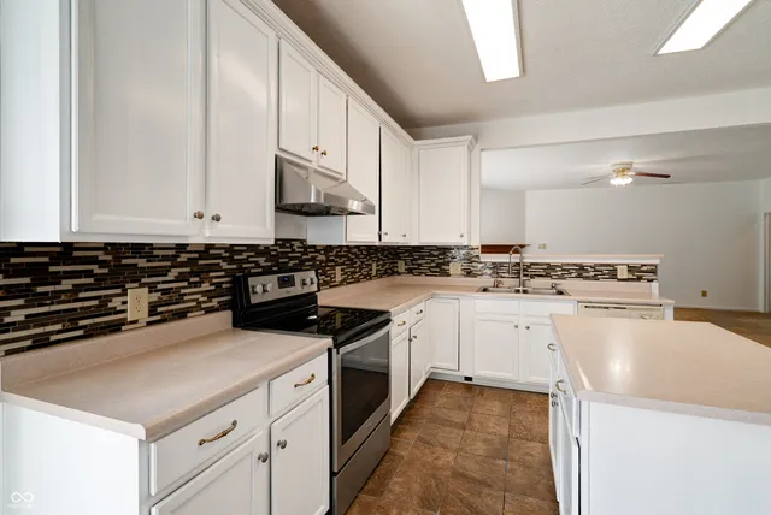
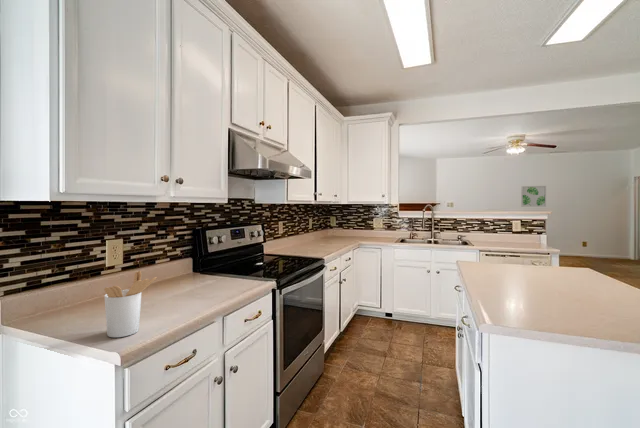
+ wall art (533, 196)
+ utensil holder (130, 303)
